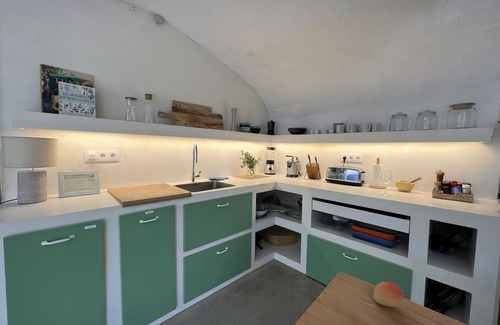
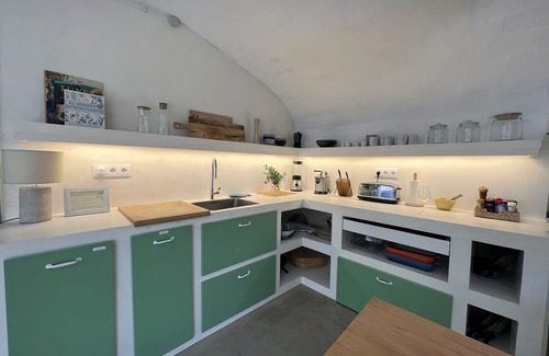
- fruit (388, 294)
